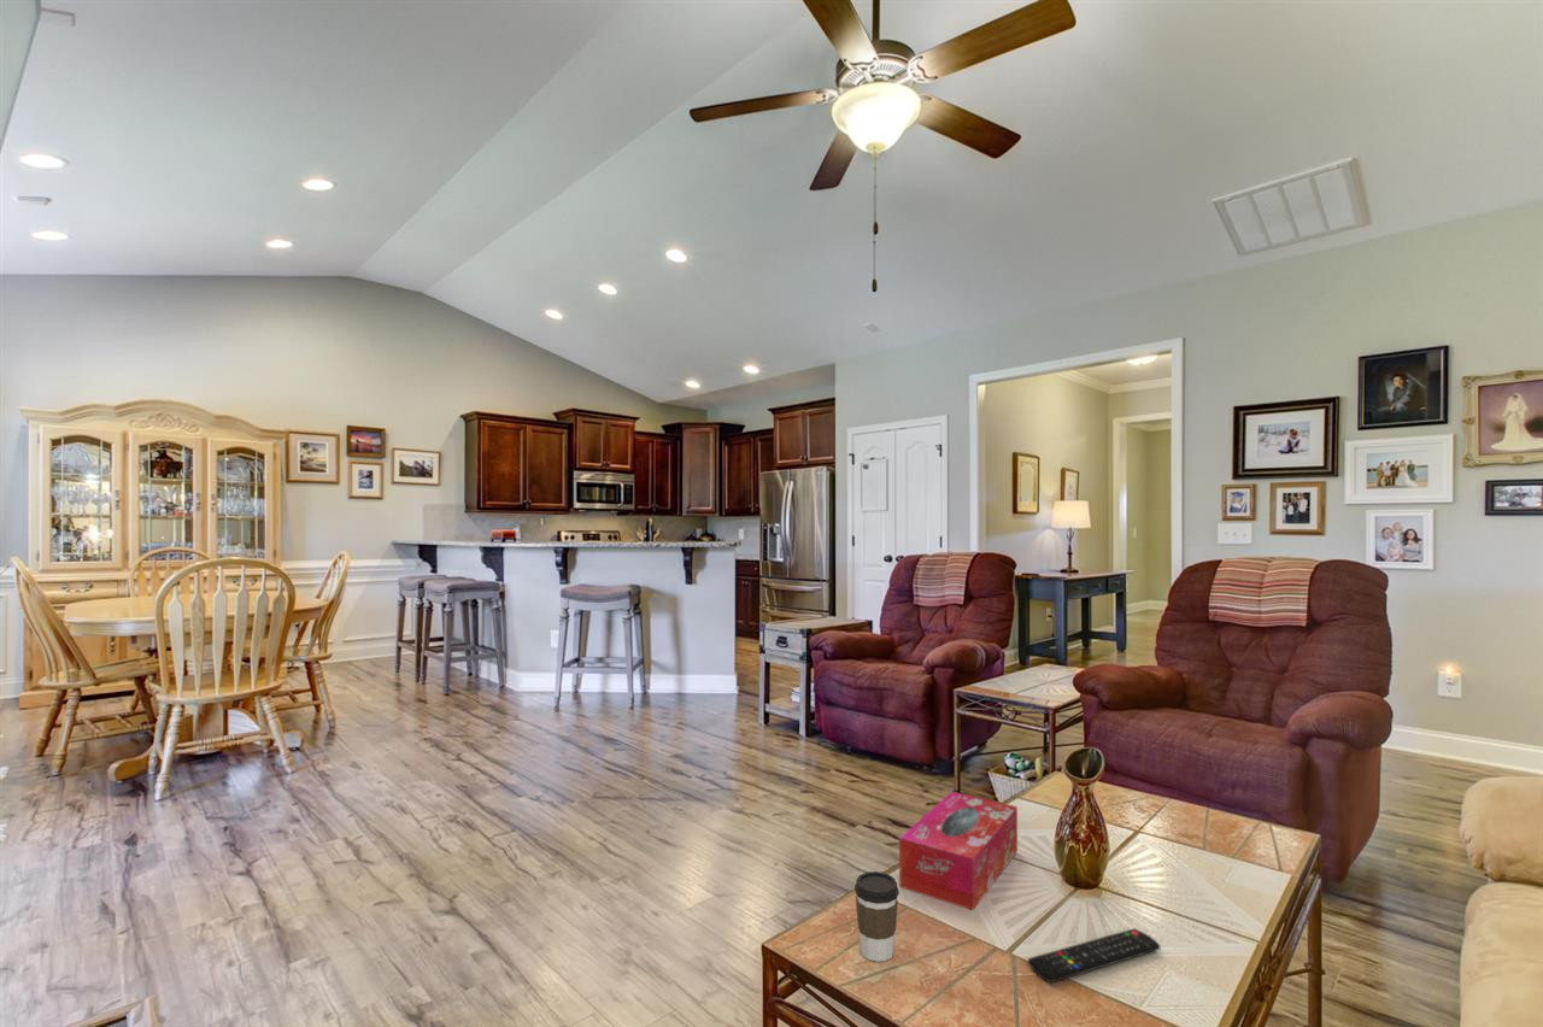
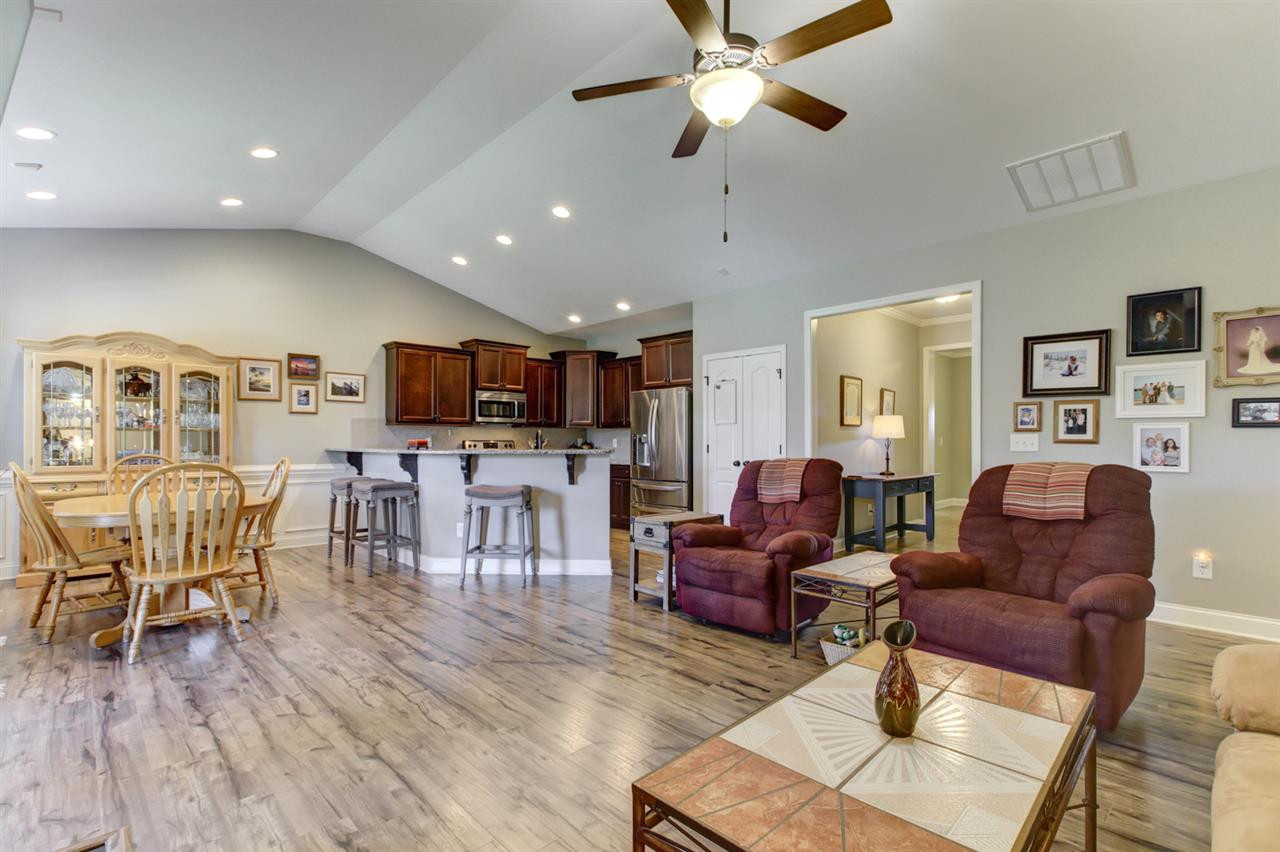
- tissue box (961, 844)
- remote control (1096, 955)
- coffee cup (876, 916)
